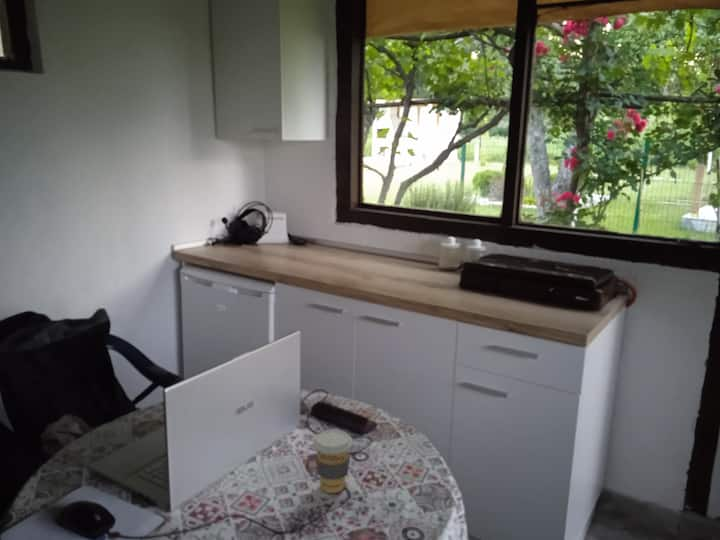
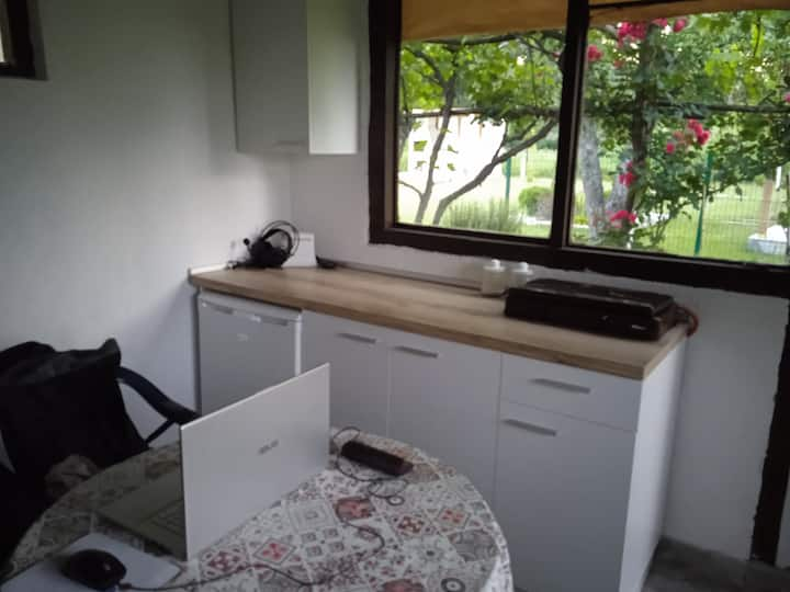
- coffee cup (332, 462)
